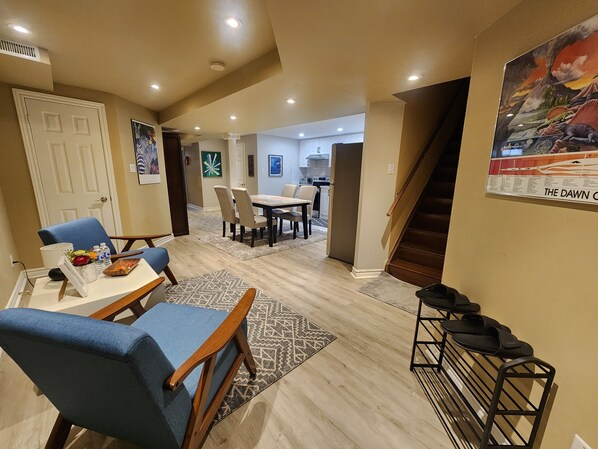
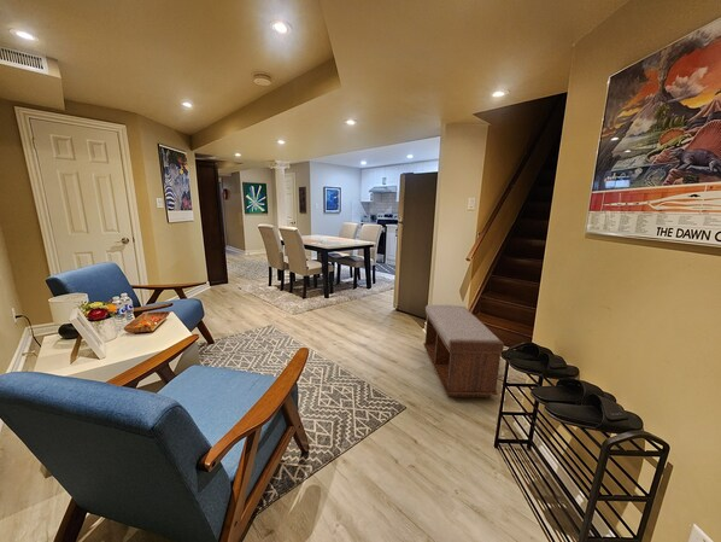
+ bench (456, 345)
